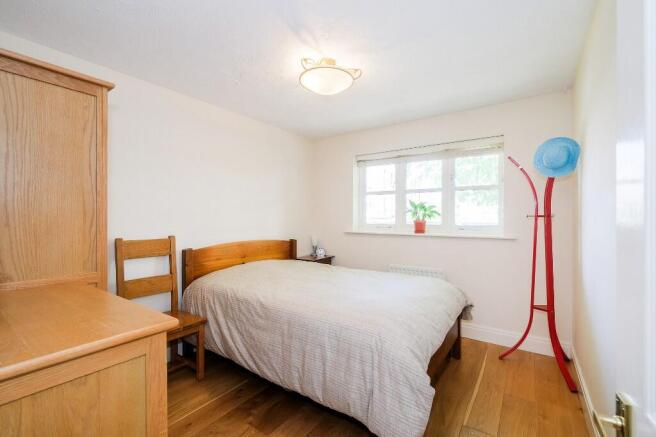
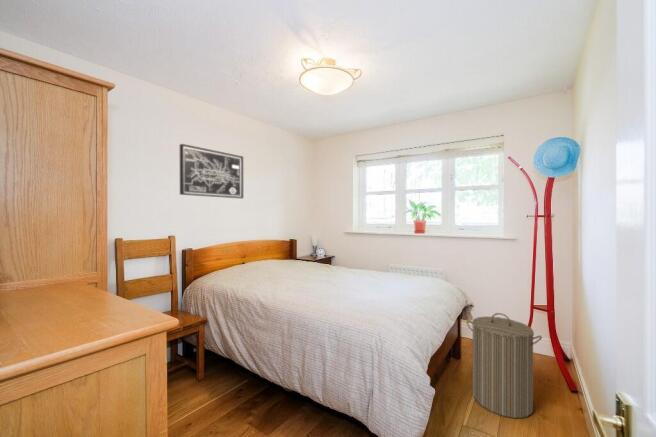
+ wall art (214, 173)
+ laundry hamper (501, 357)
